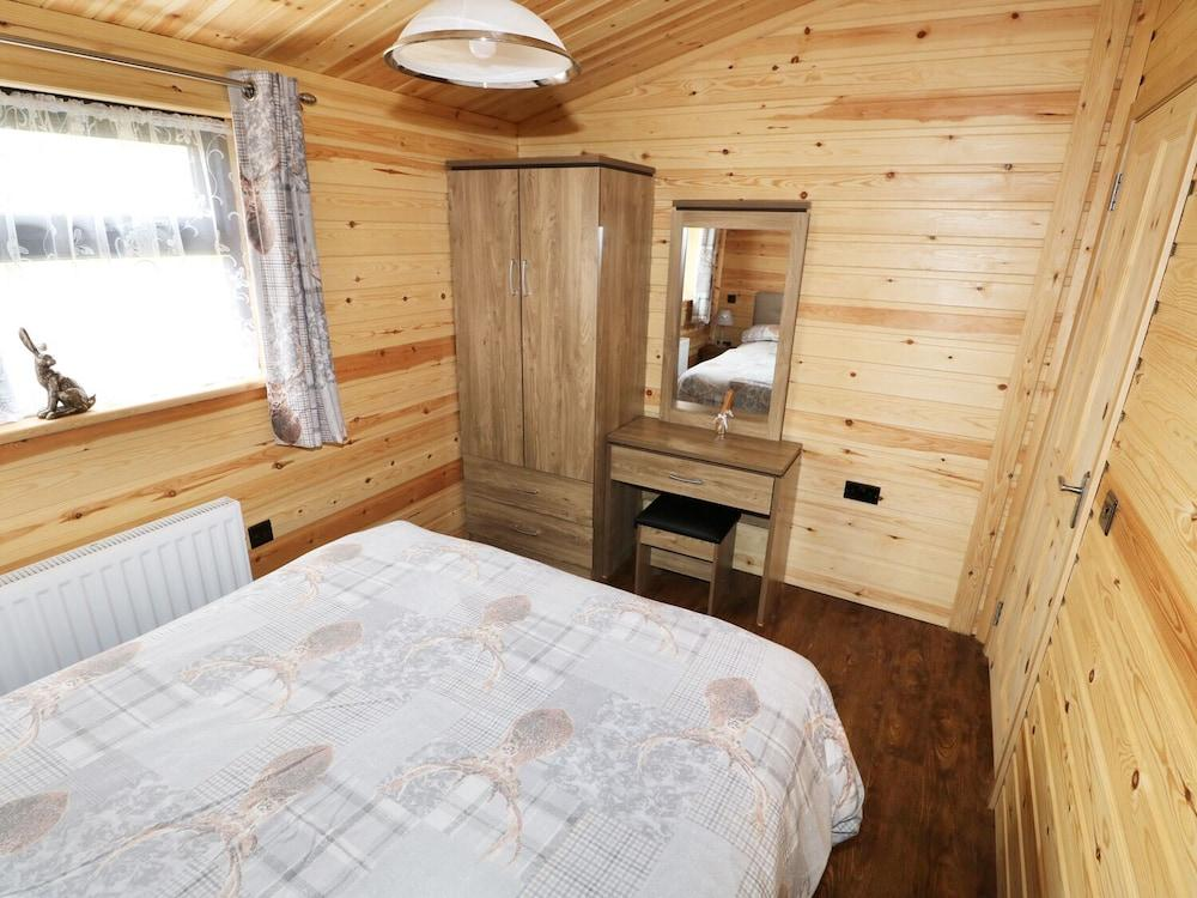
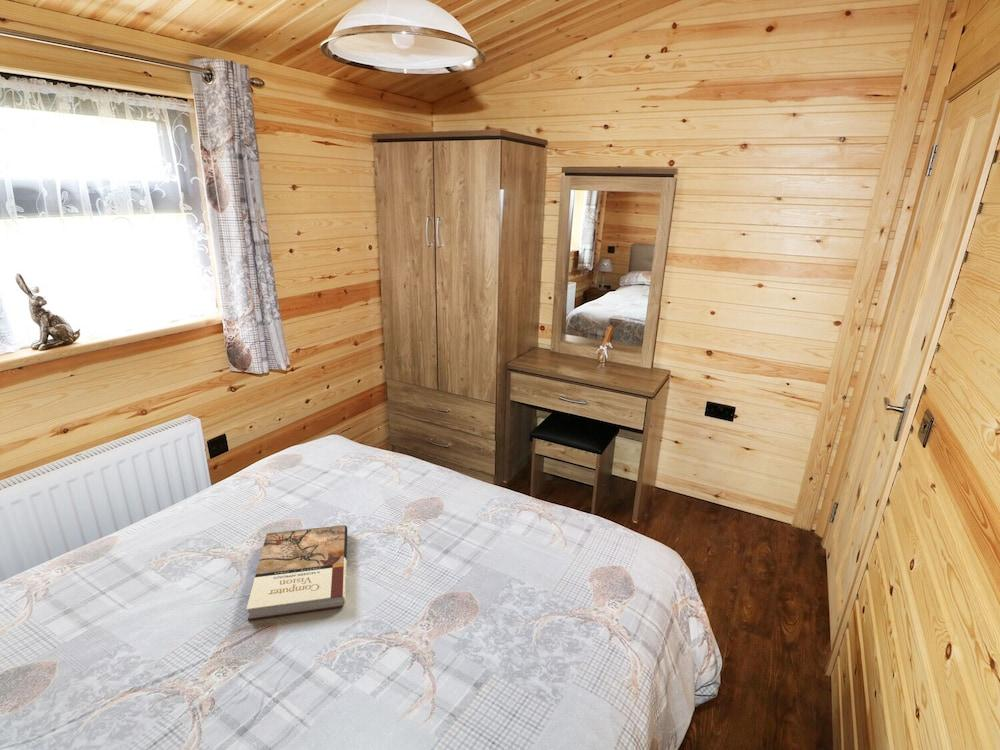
+ book (303, 567)
